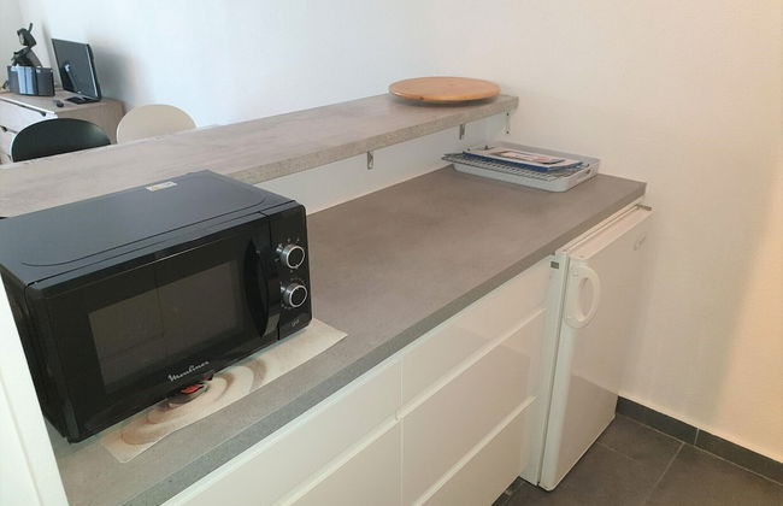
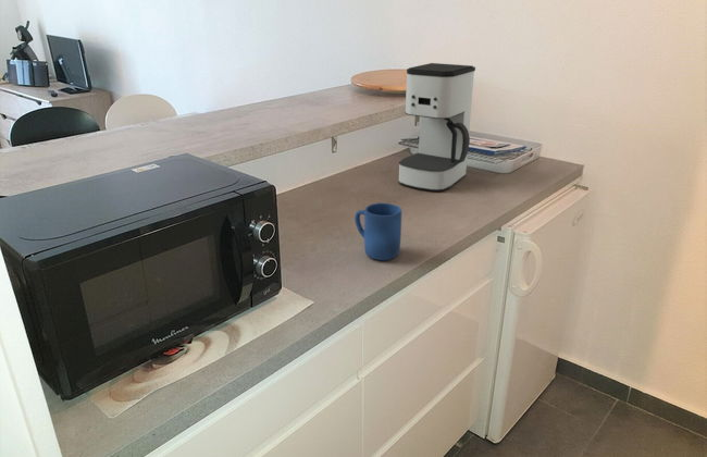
+ mug (375, 230)
+ coffee maker (438, 126)
